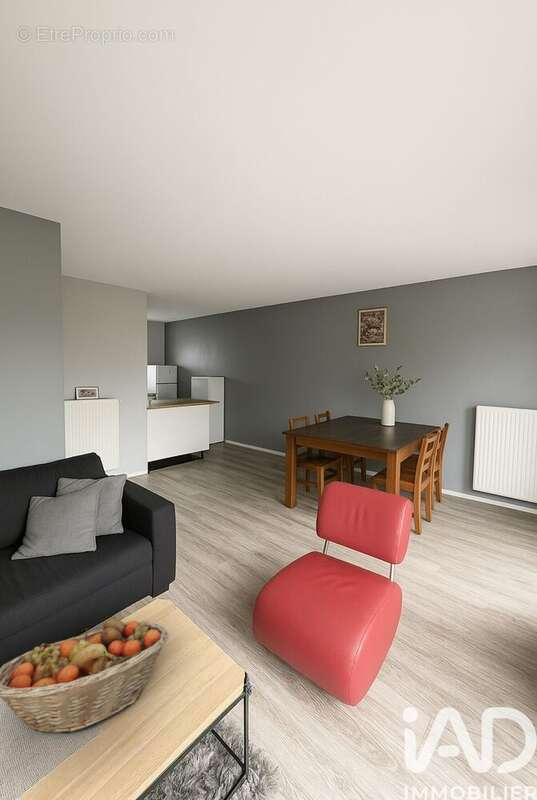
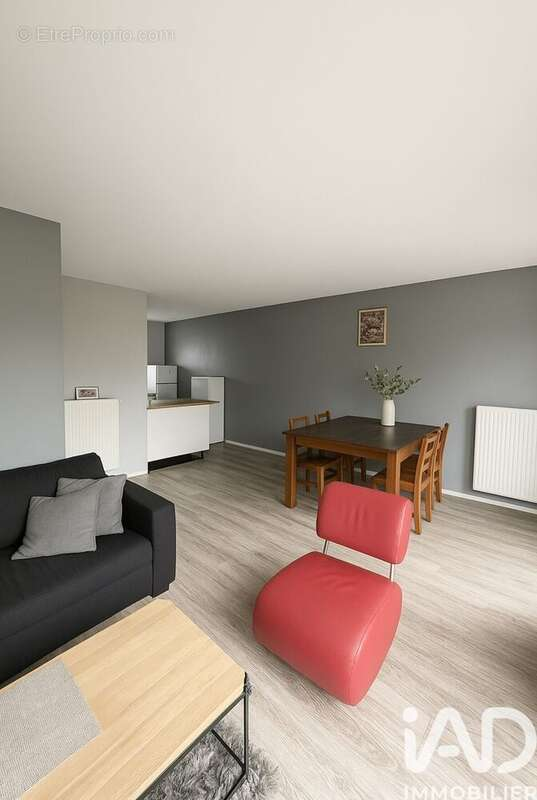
- fruit basket (87, 665)
